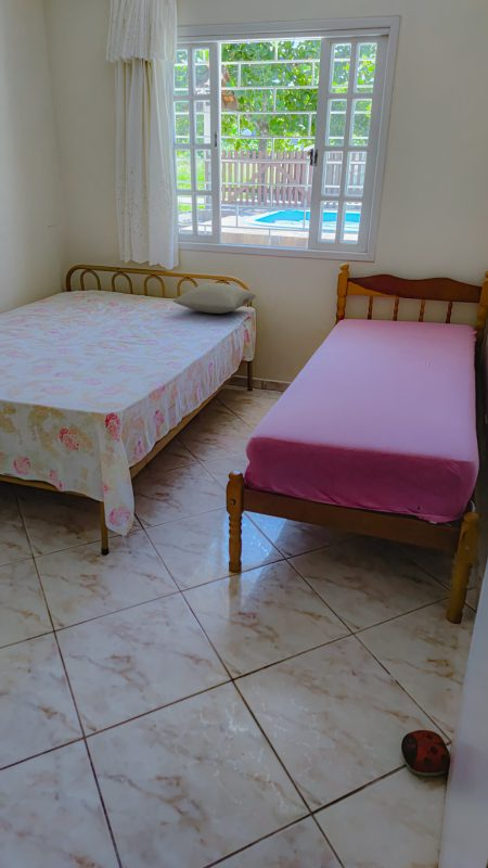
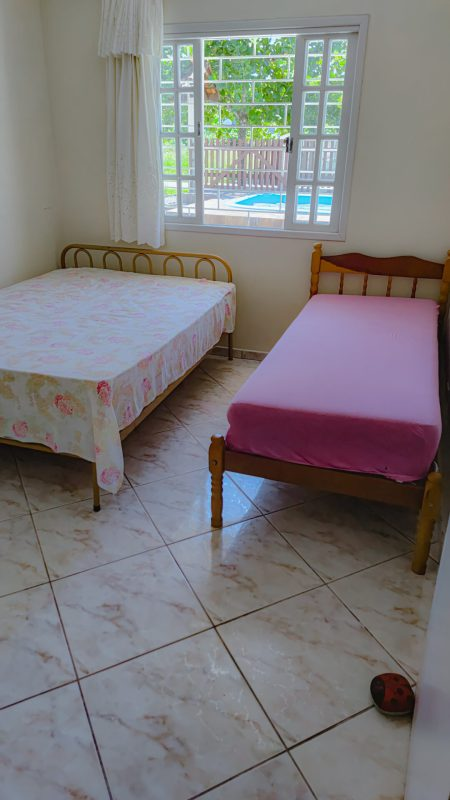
- pillow (215, 298)
